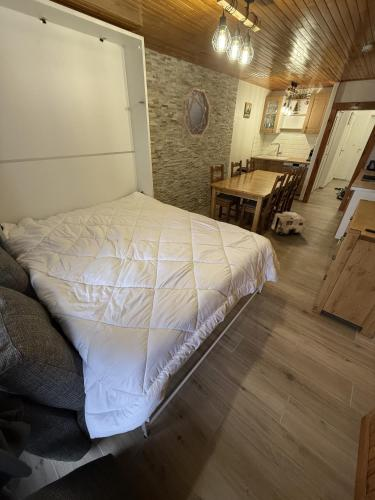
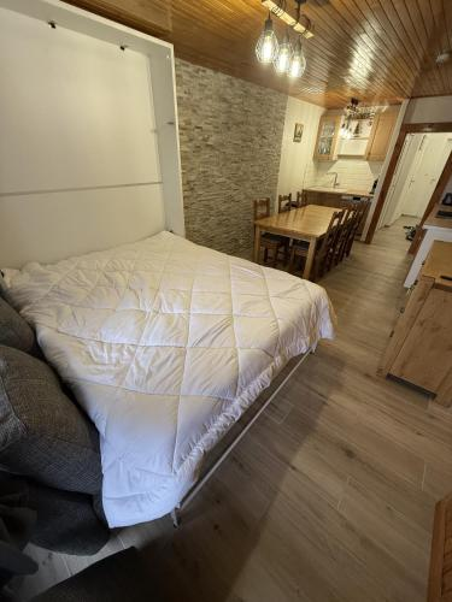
- home mirror (197, 114)
- pouf (288, 224)
